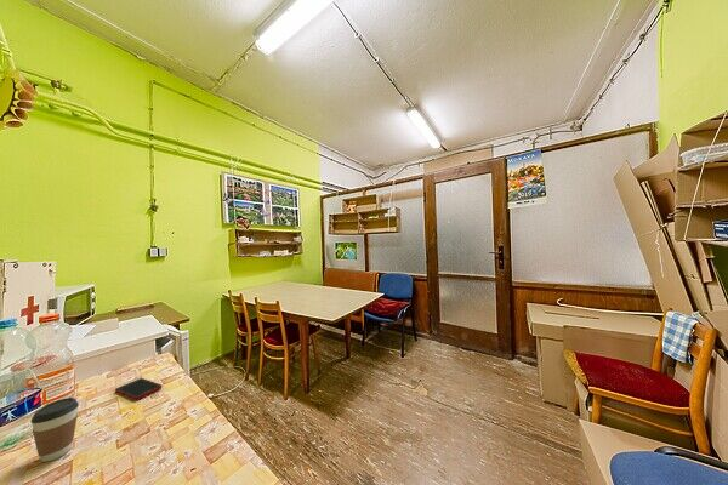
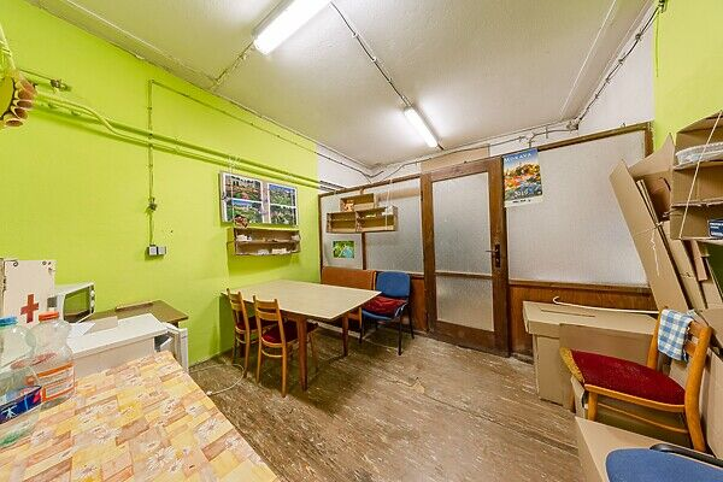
- cell phone (138, 388)
- coffee cup (56, 429)
